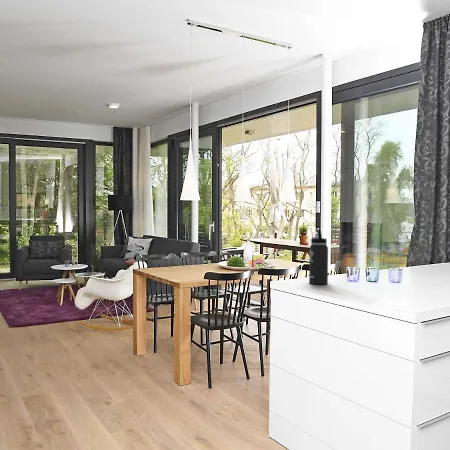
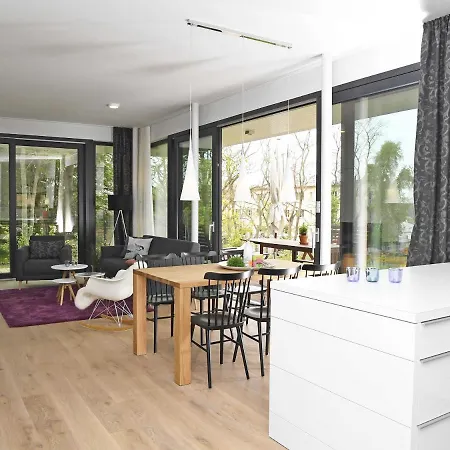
- thermos bottle (317, 256)
